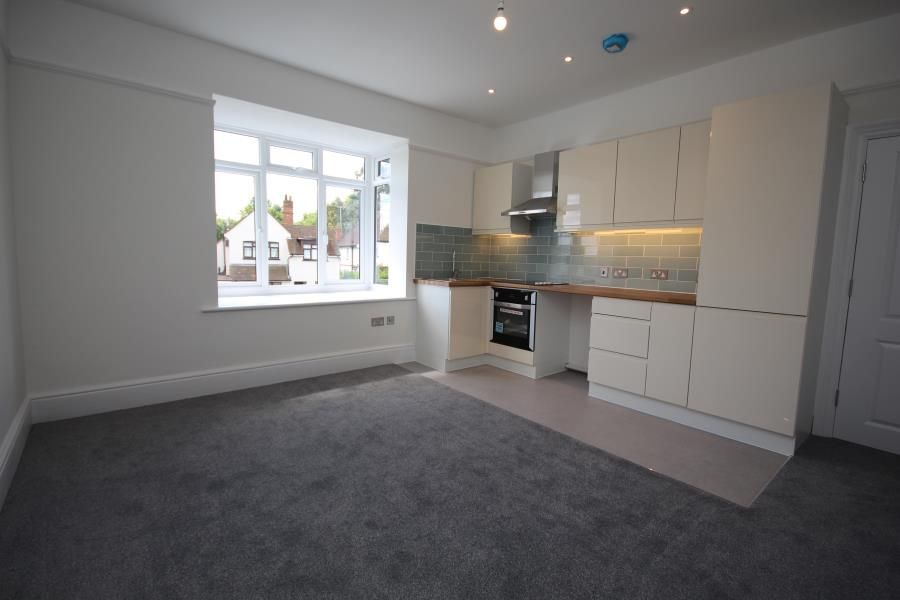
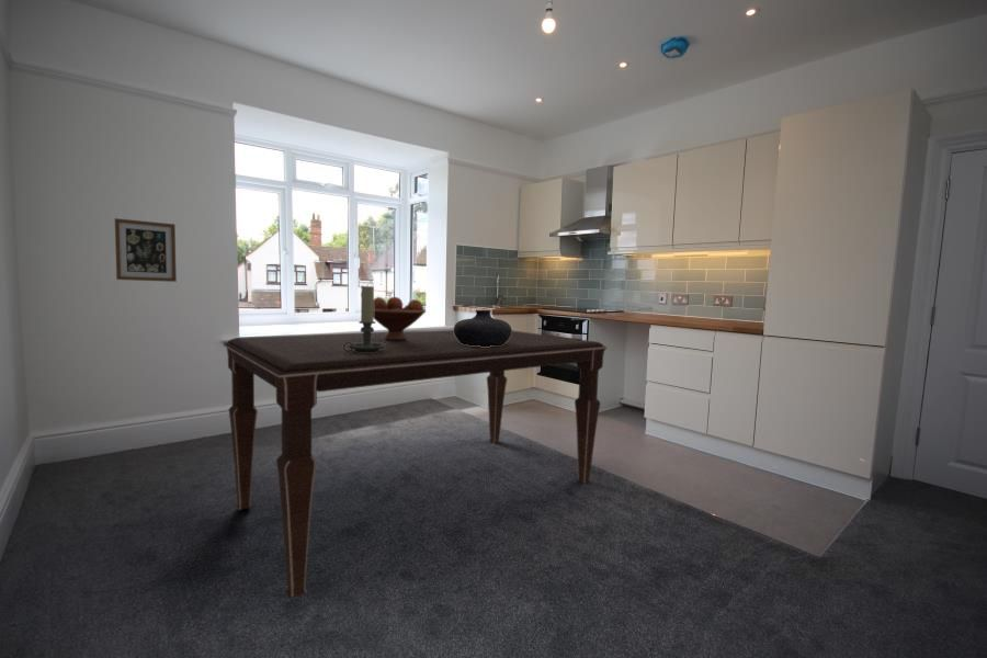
+ vase (483, 326)
+ wall art (146, 251)
+ candle holder (363, 317)
+ dining table (422, 379)
+ fruit bowl (396, 318)
